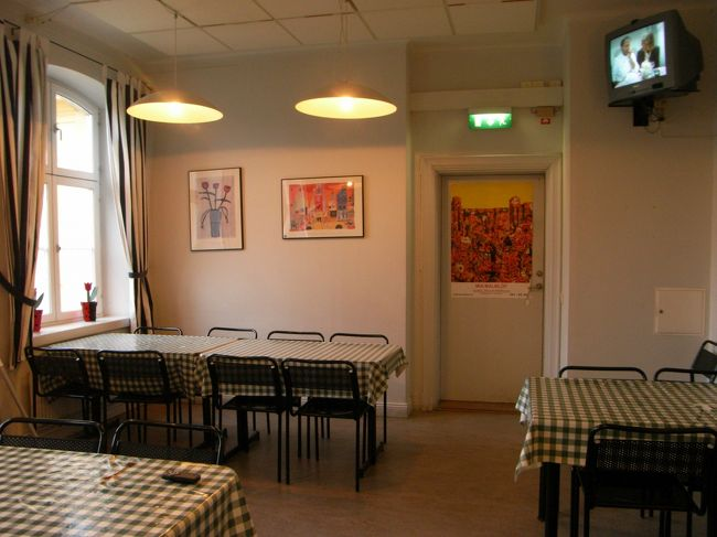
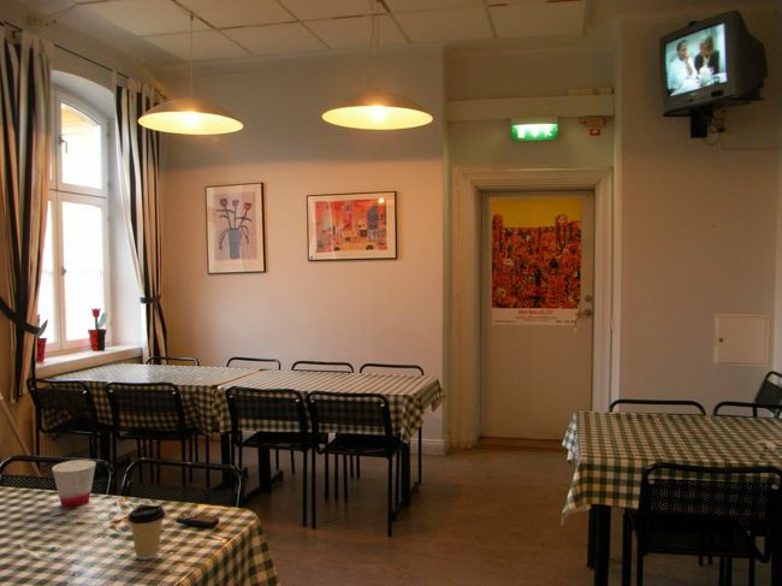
+ coffee cup (147, 532)
+ cup (75, 484)
